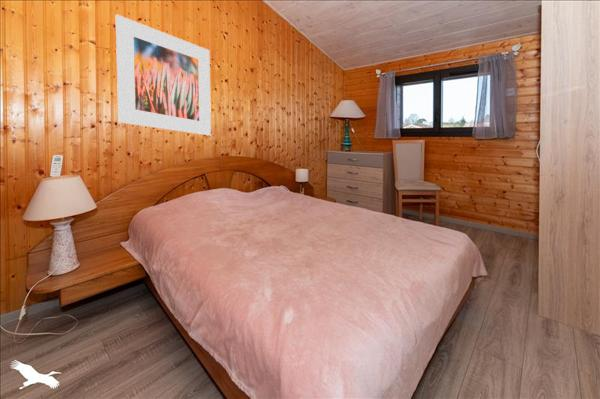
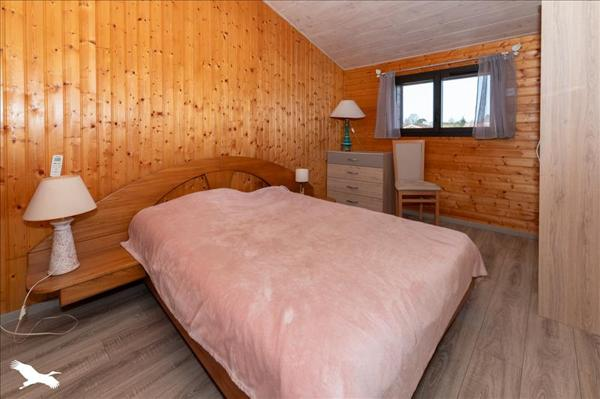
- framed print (168, 82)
